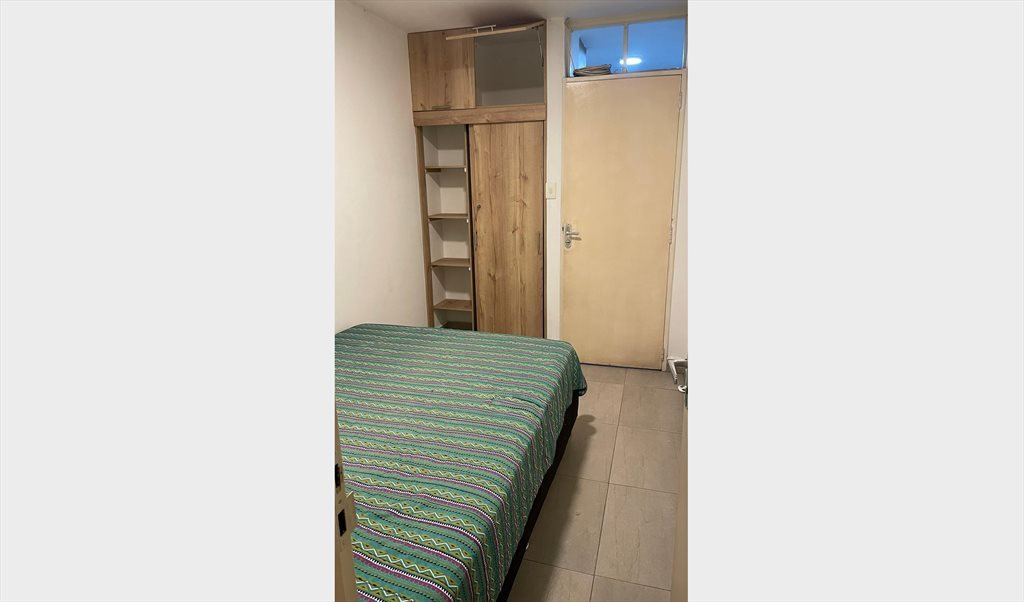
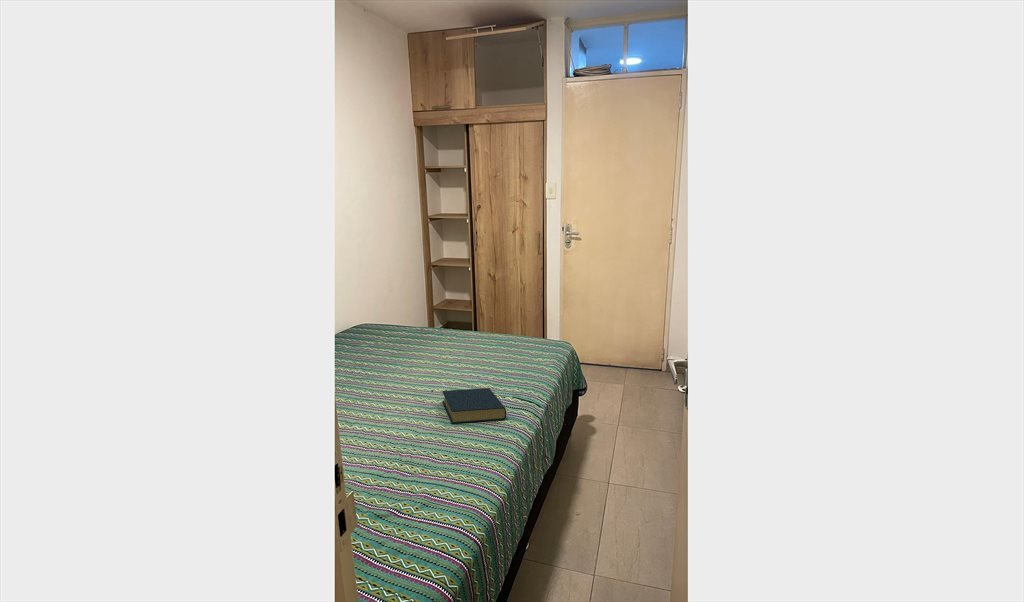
+ hardback book (472, 404)
